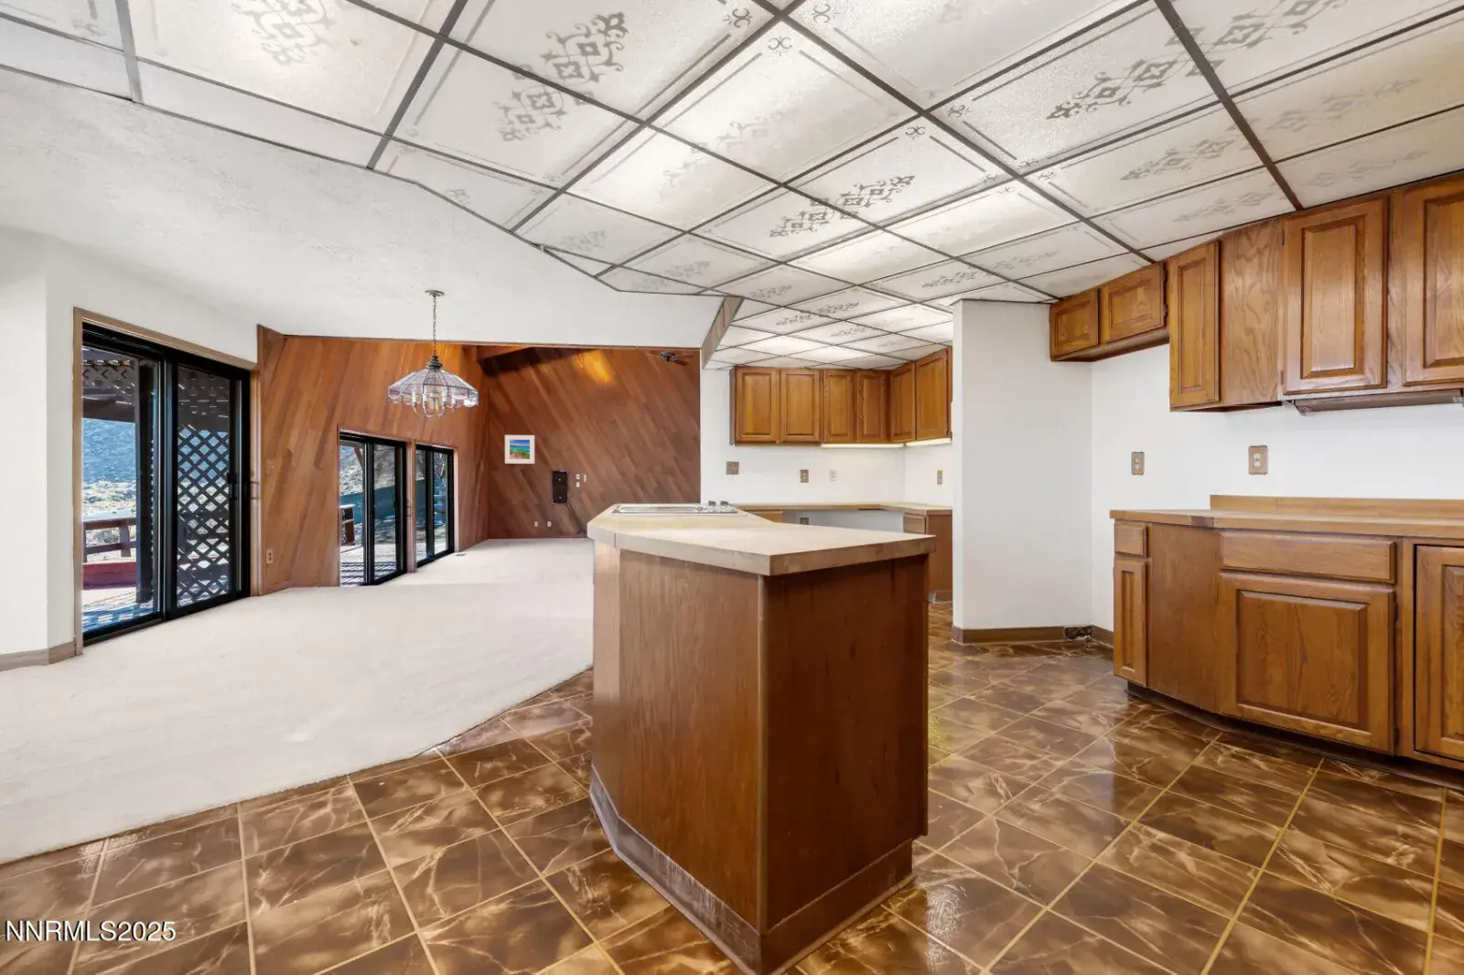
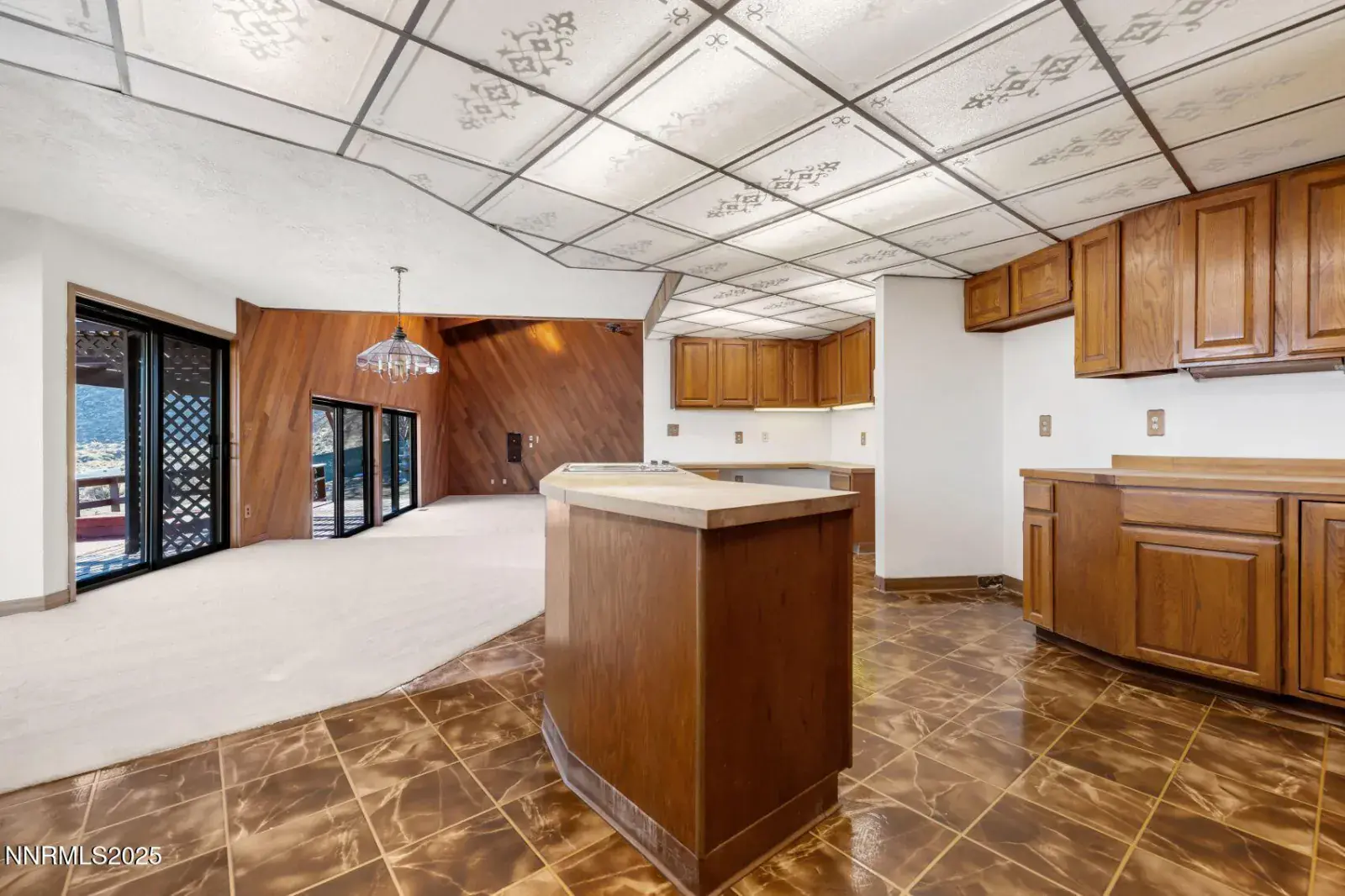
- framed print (519, 449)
